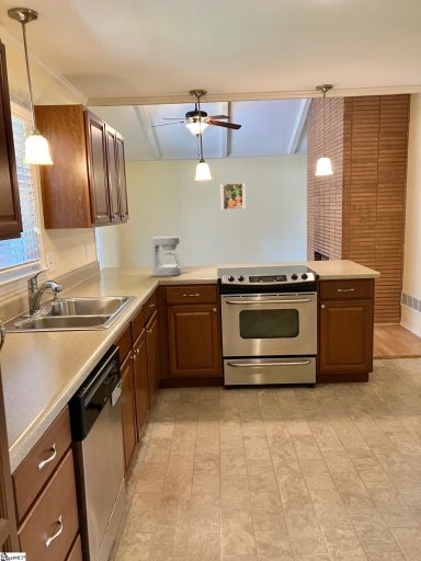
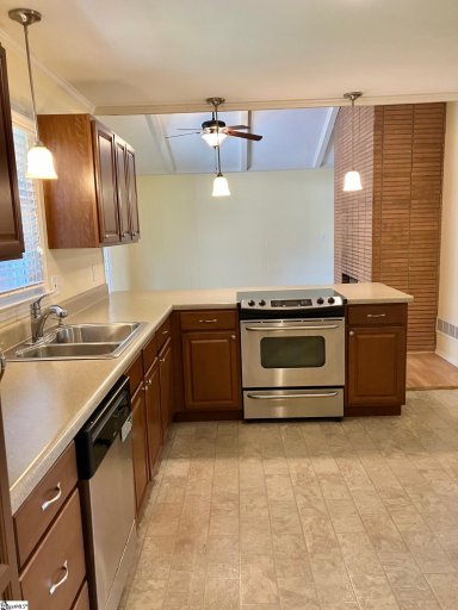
- coffee maker (167, 254)
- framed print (232, 196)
